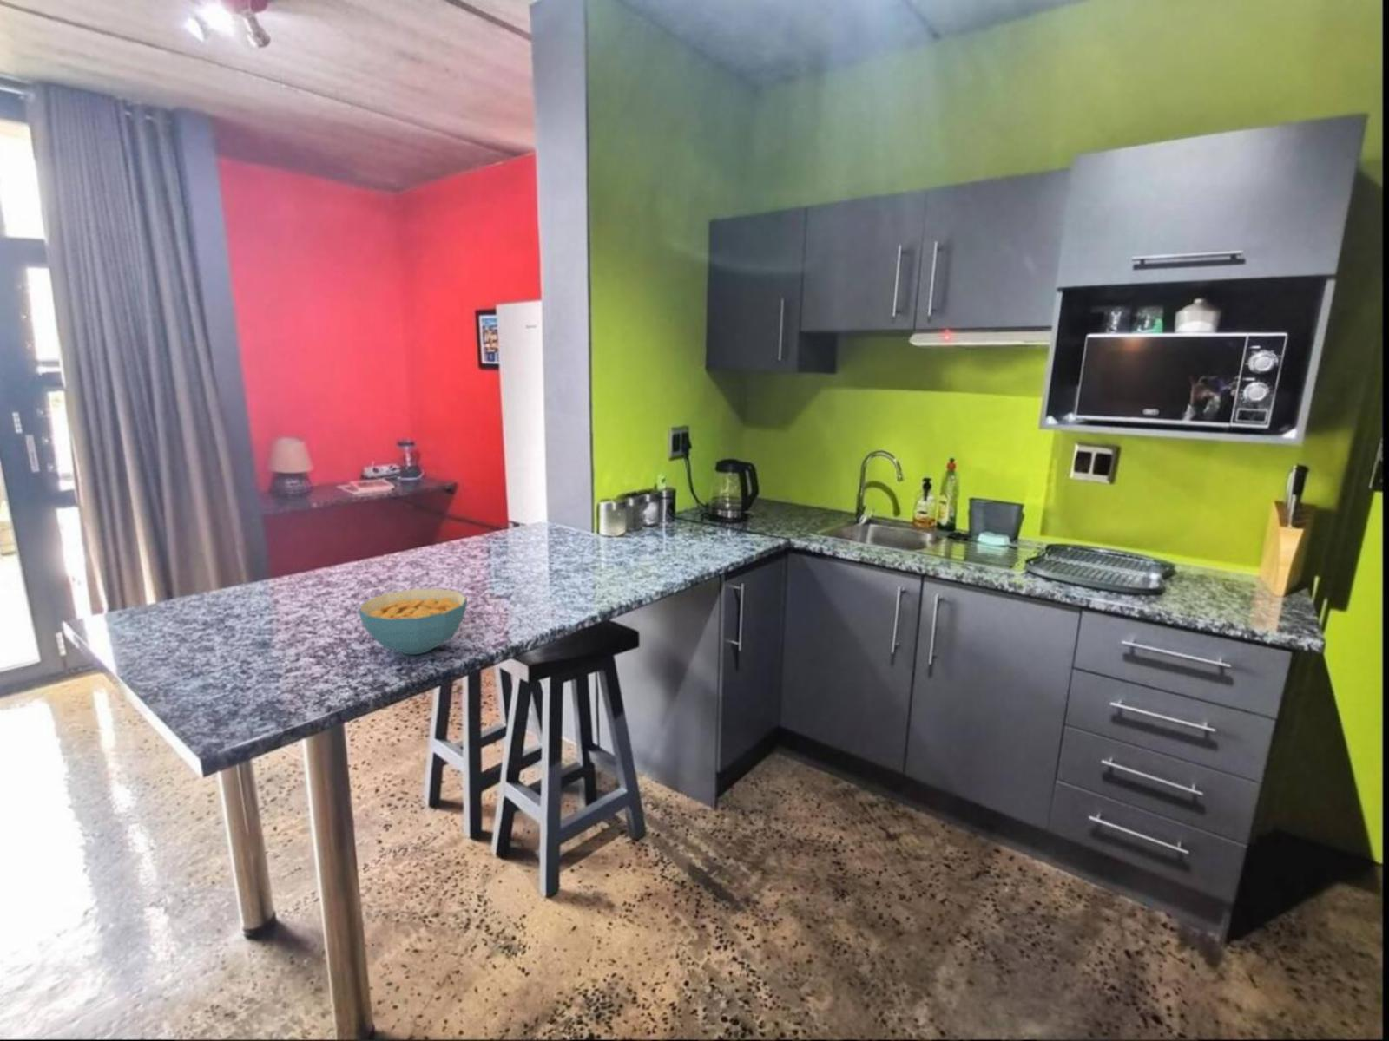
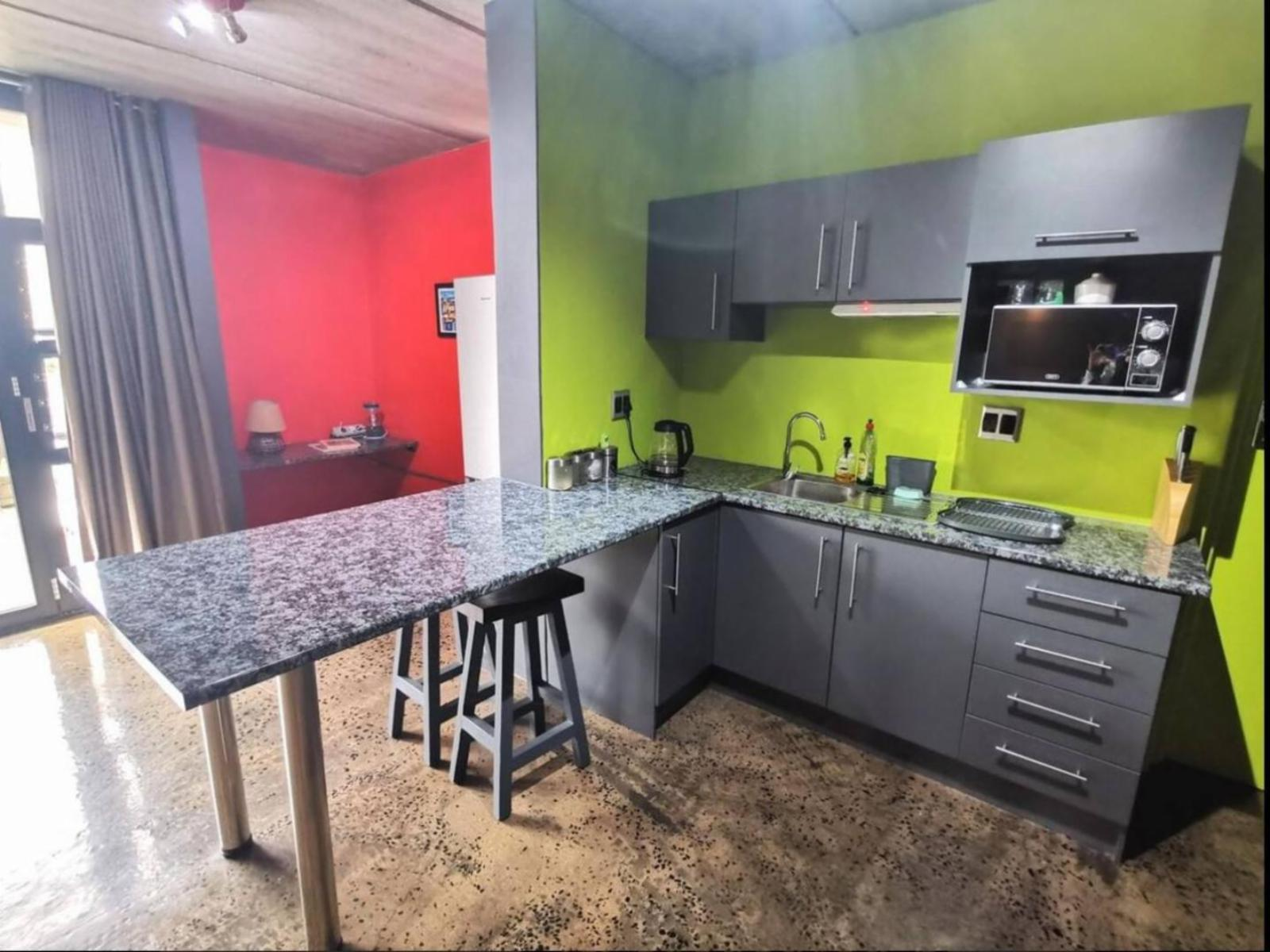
- cereal bowl (415, 625)
